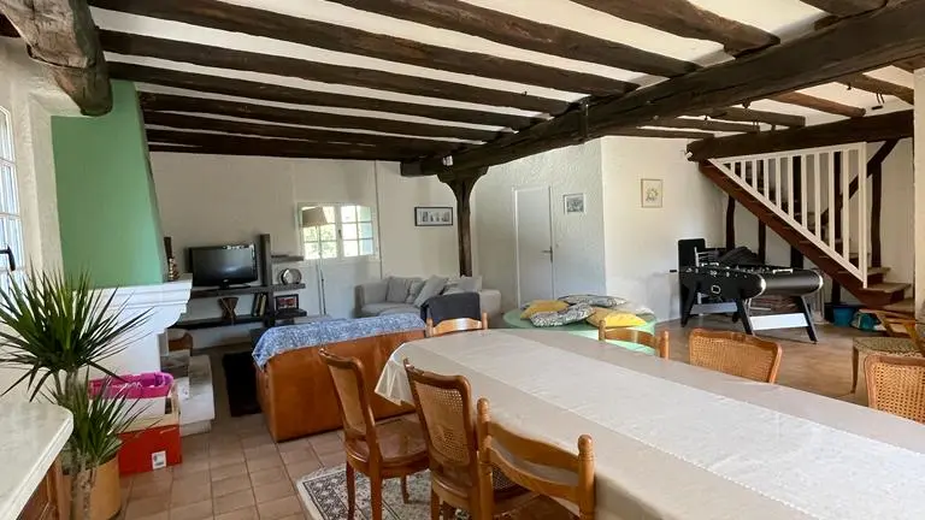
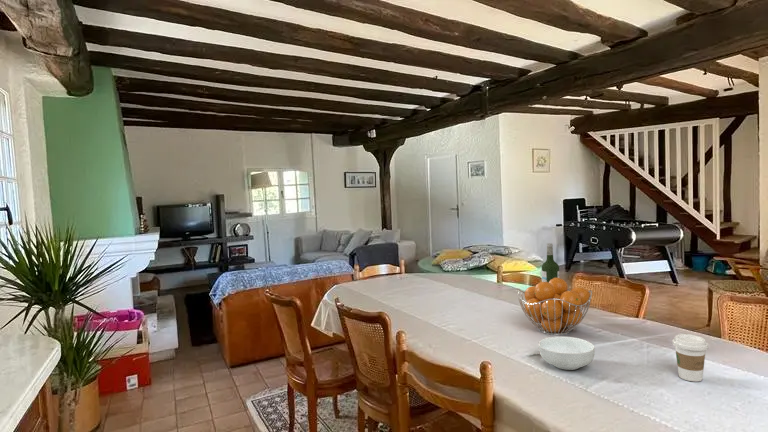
+ cereal bowl (566, 354)
+ wine bottle (550, 274)
+ fruit basket (553, 305)
+ coffee cup (690, 357)
